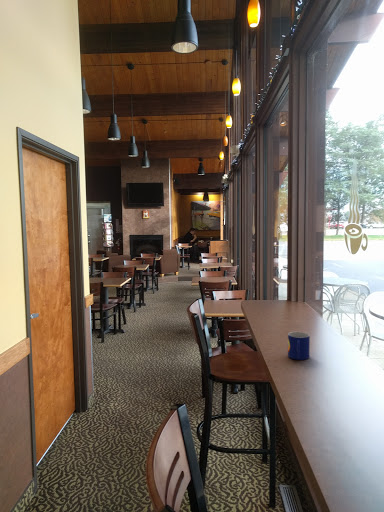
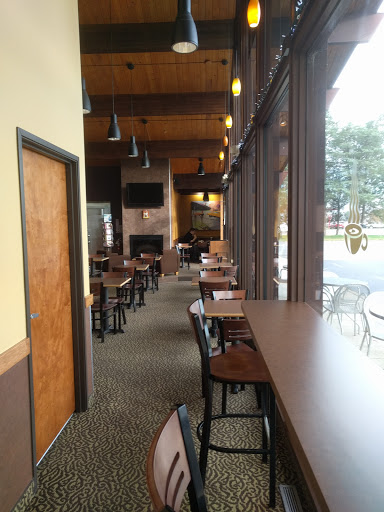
- mug (298, 346)
